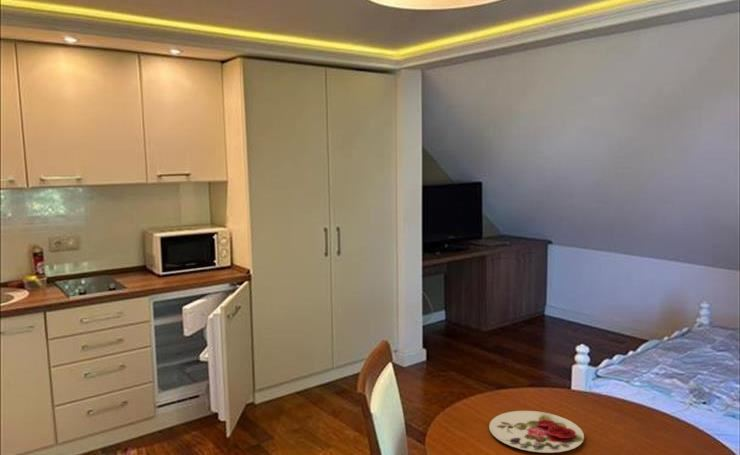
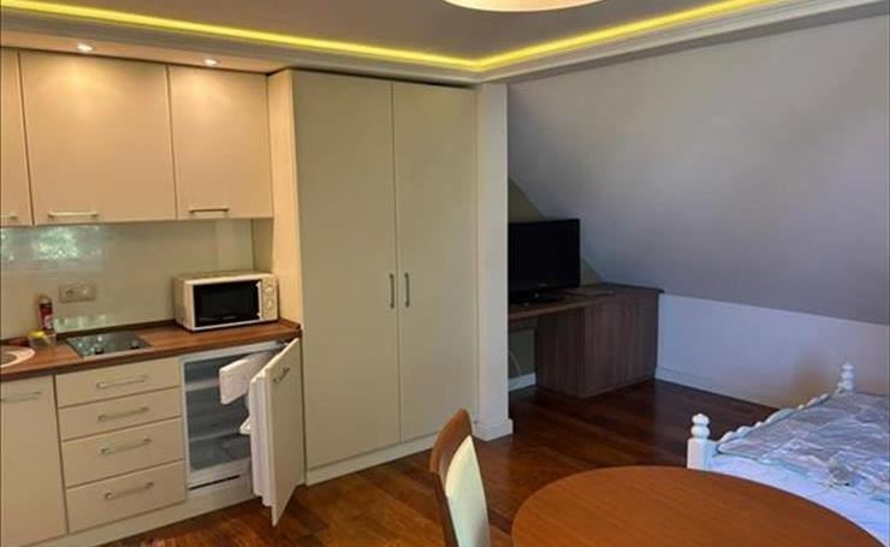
- plate (535, 429)
